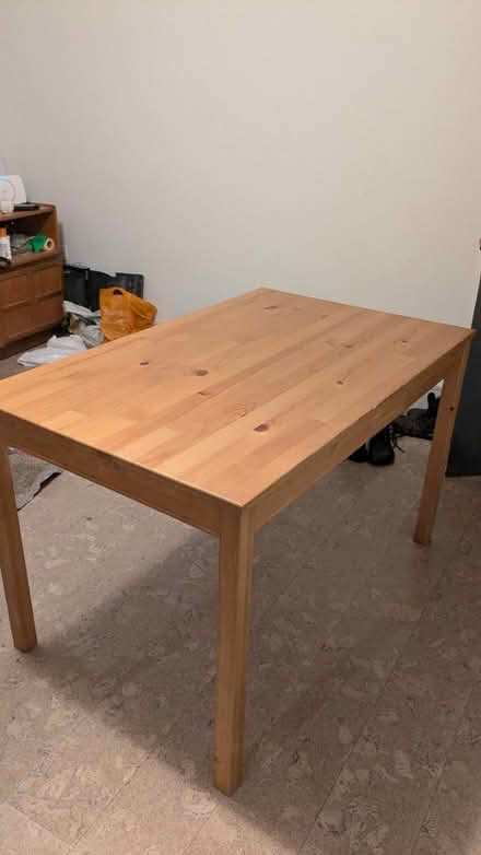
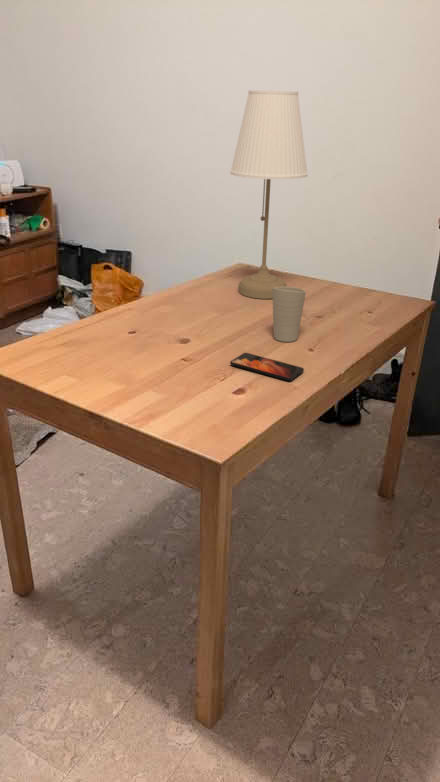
+ desk lamp (267, 198)
+ cup (287, 312)
+ smartphone (266, 366)
